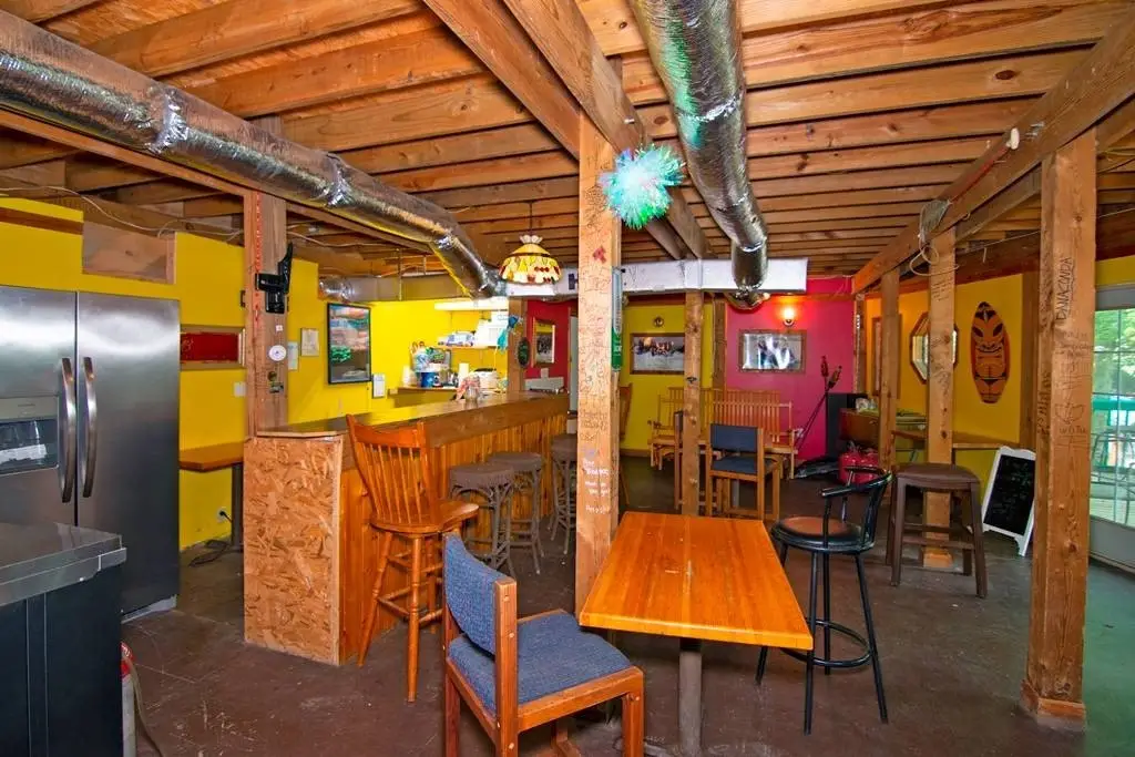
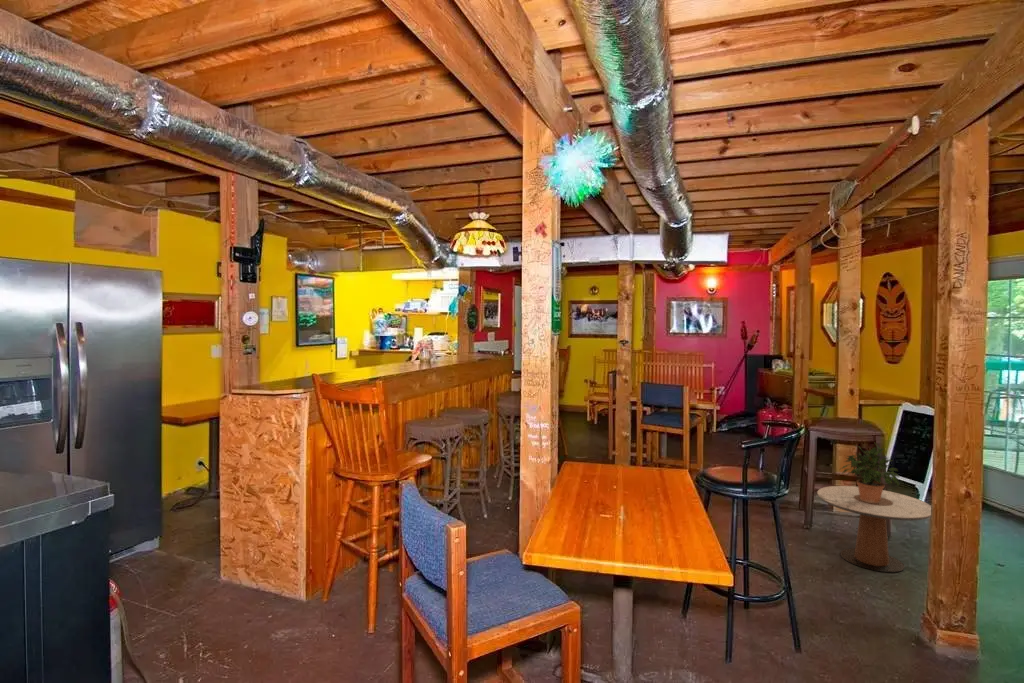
+ potted plant (867, 473)
+ side table (872, 530)
